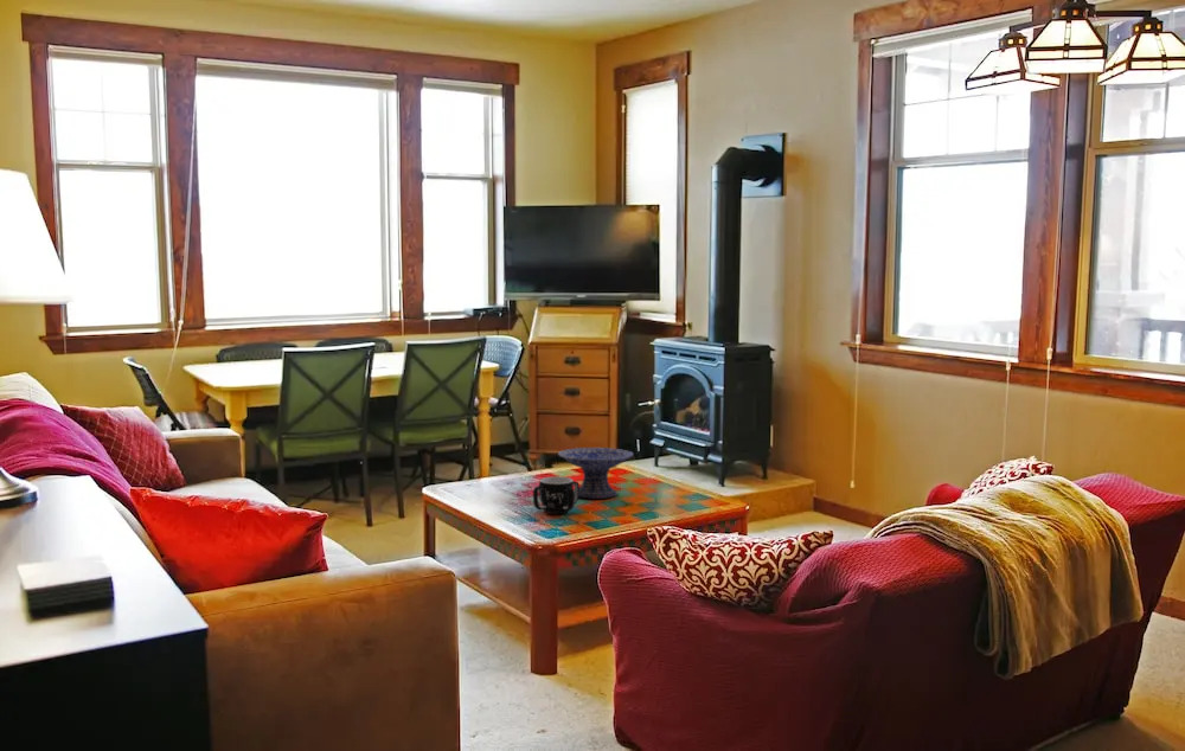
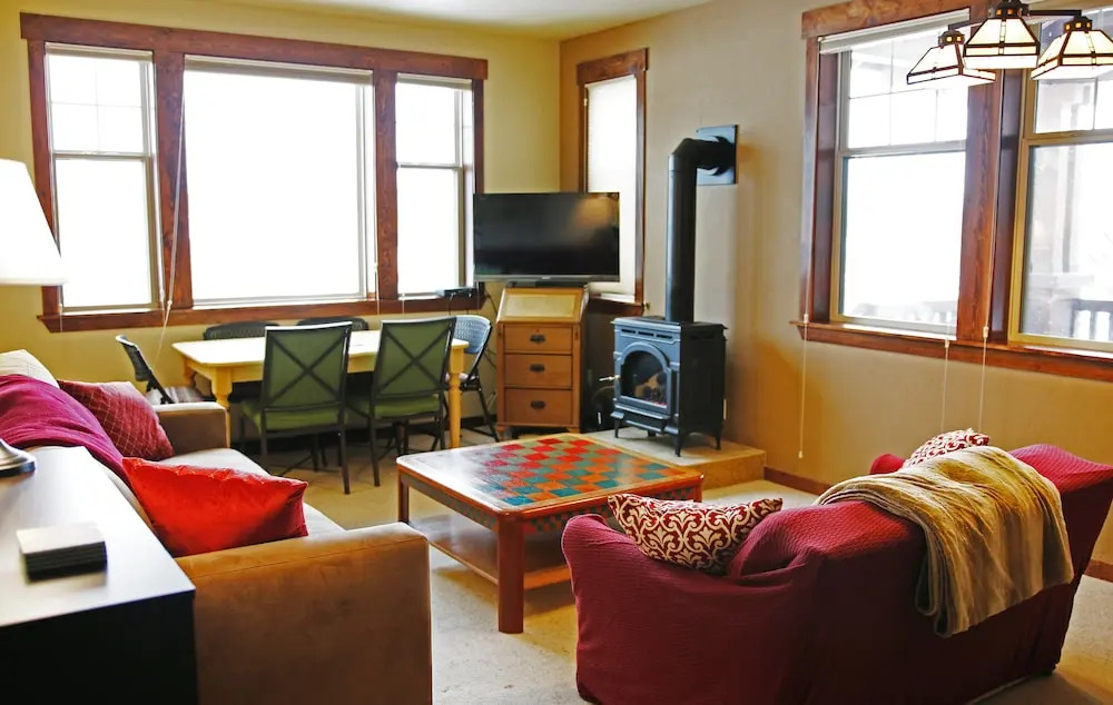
- decorative bowl (595, 473)
- mug (556, 495)
